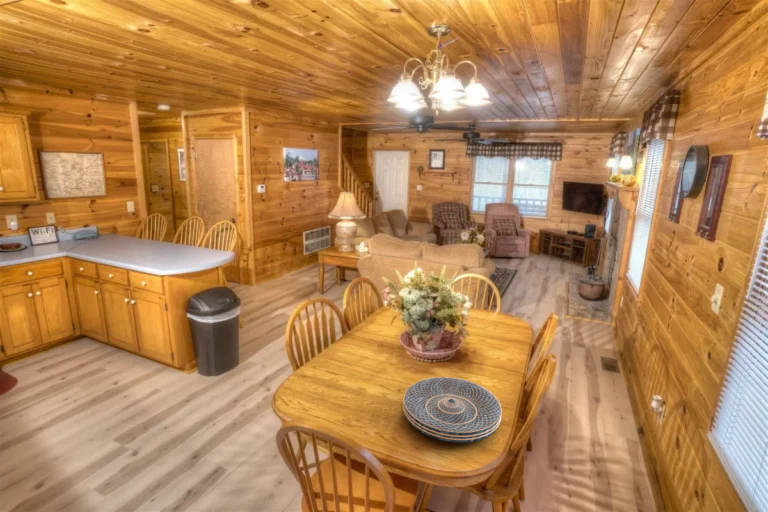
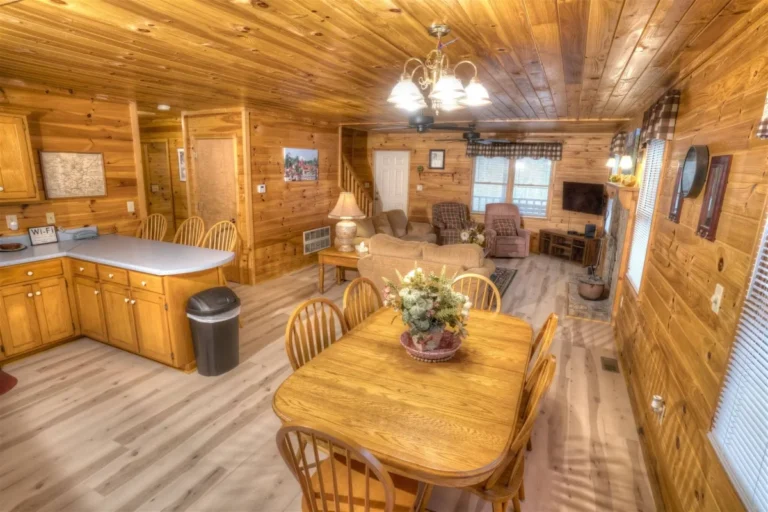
- placemat (451, 407)
